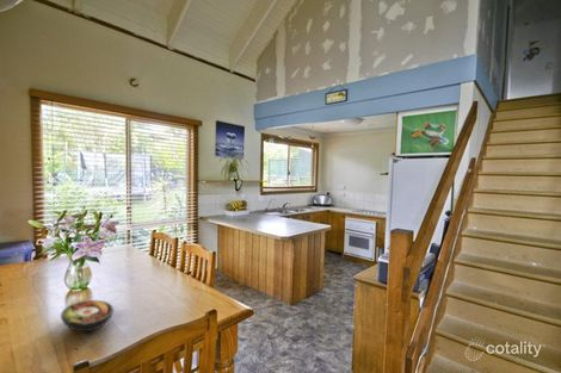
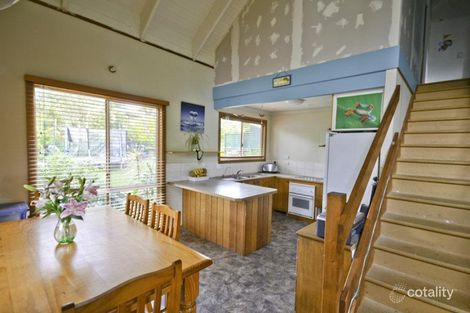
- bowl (87, 316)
